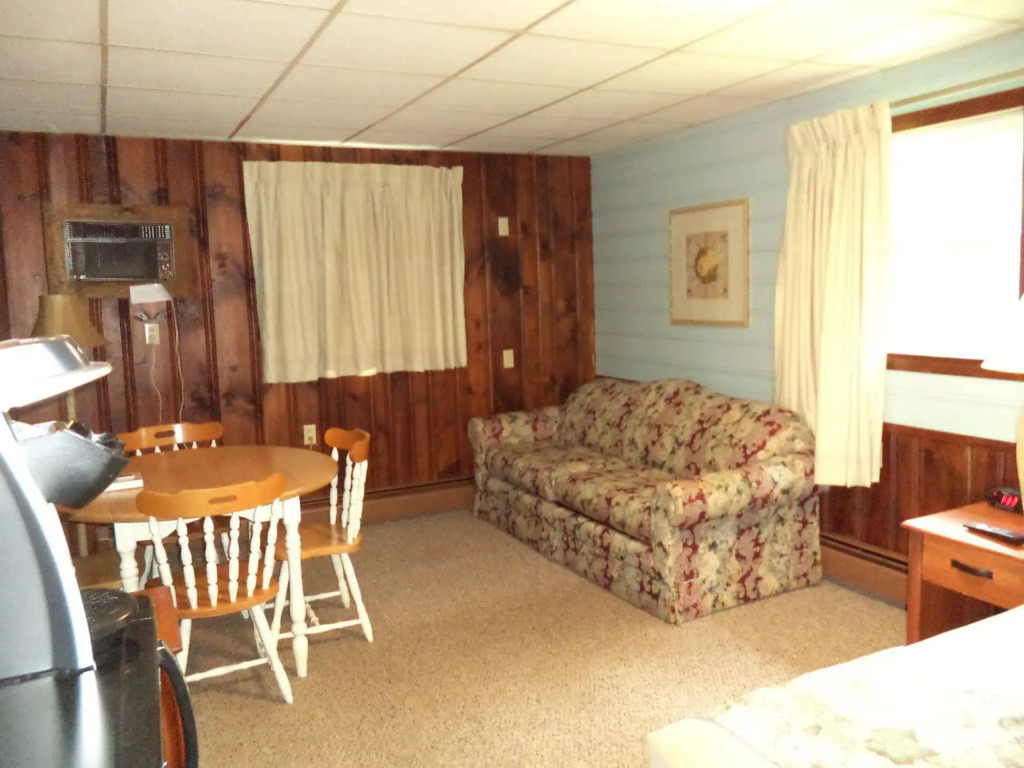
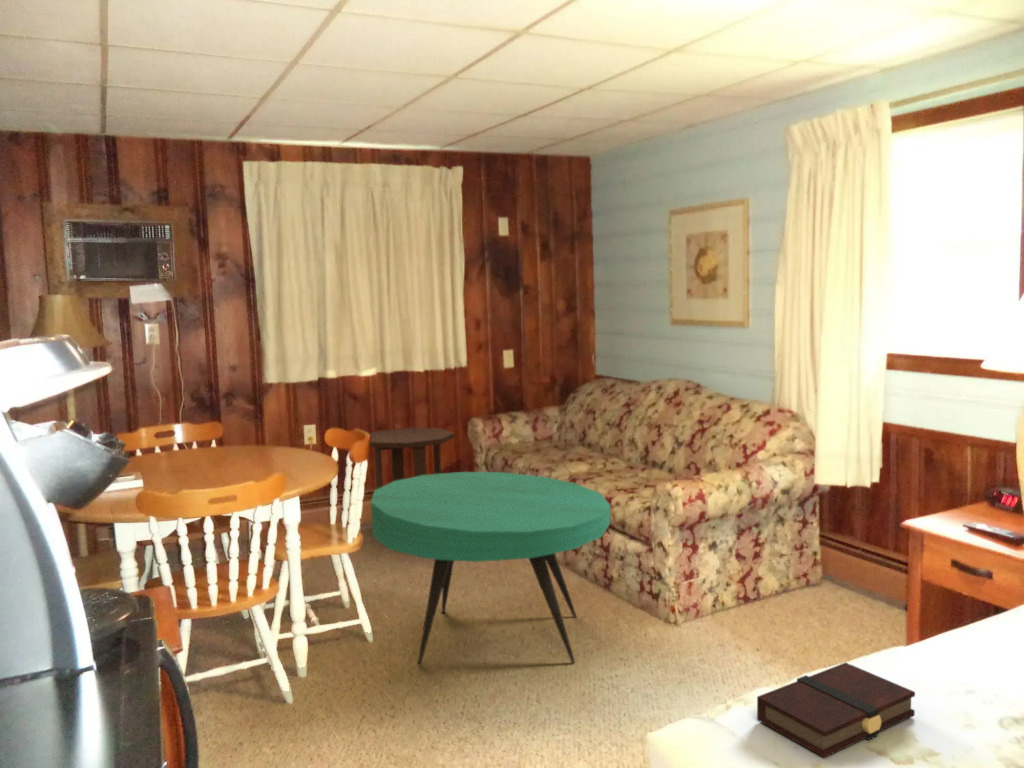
+ side table (403, 478)
+ book (836, 706)
+ coffee table (492, 560)
